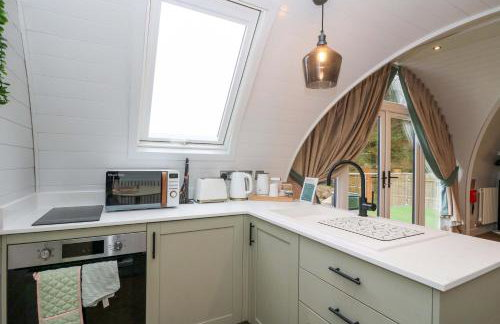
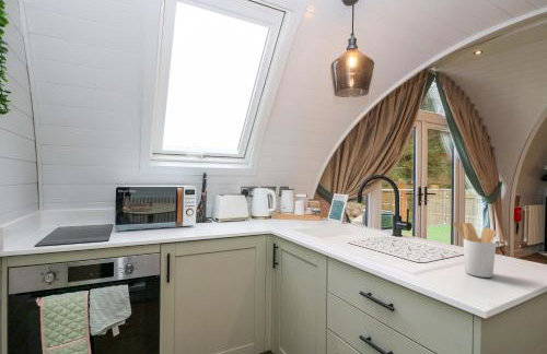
+ utensil holder (473, 247)
